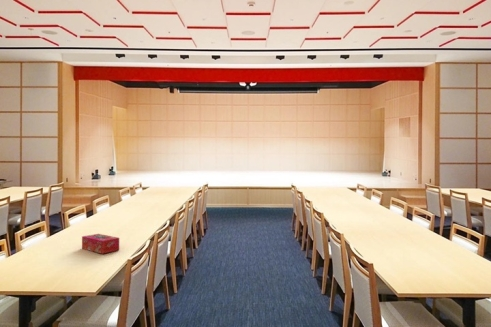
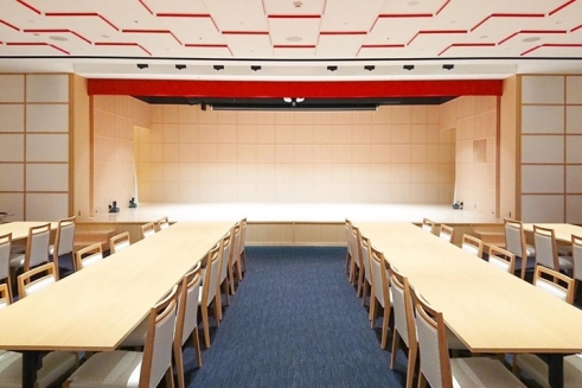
- tissue box (100, 243)
